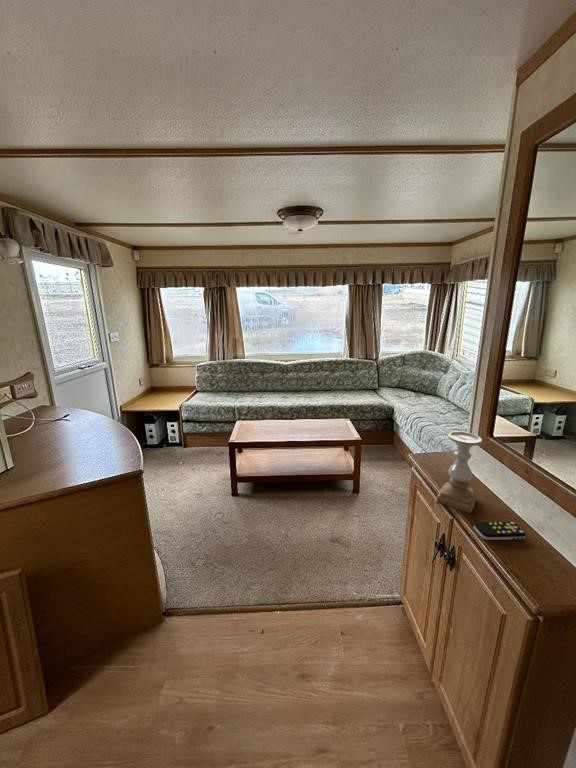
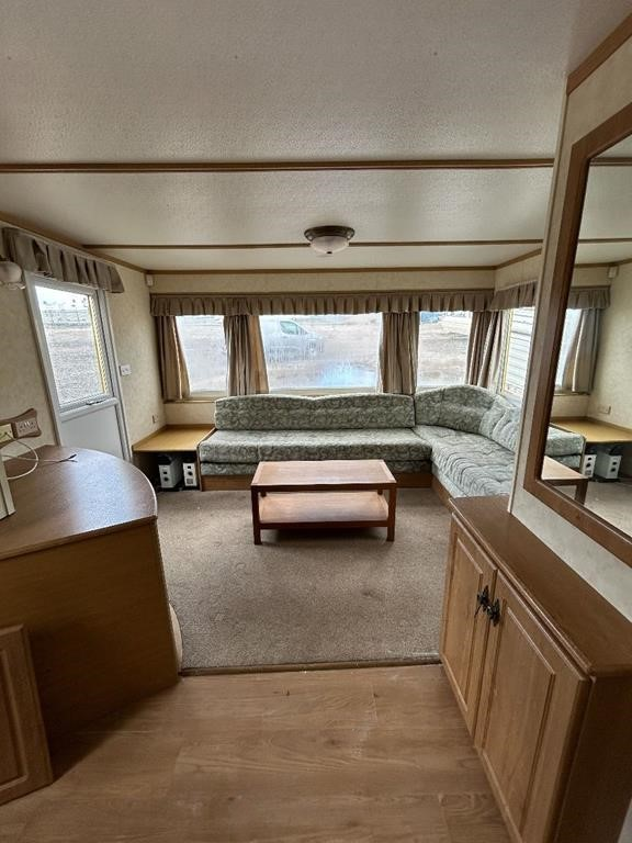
- remote control (499, 530)
- candle holder (460, 469)
